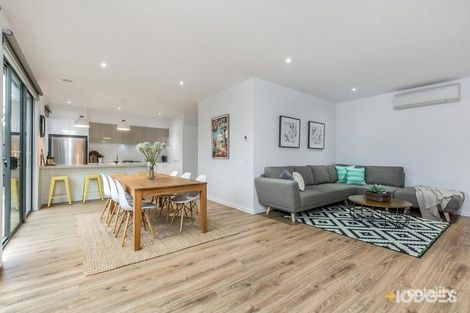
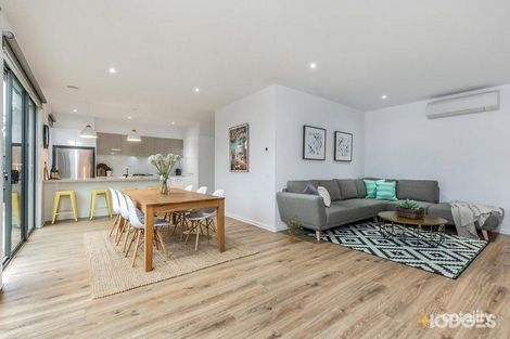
+ potted plant (291, 227)
